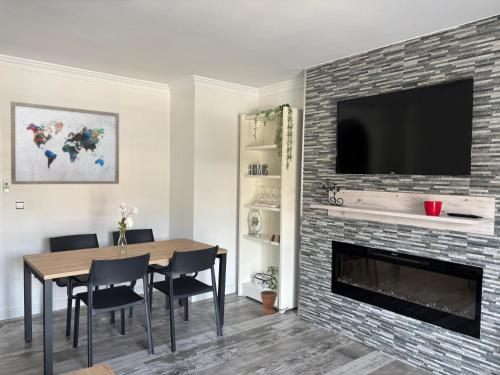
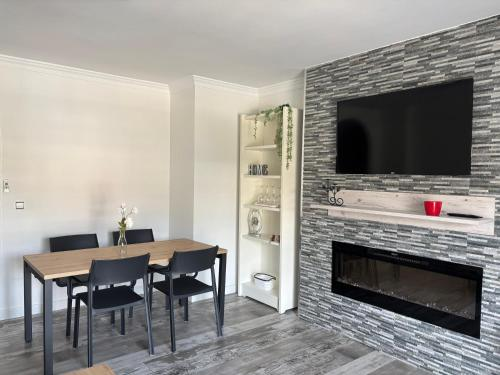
- potted plant (269, 287)
- wall art (69, 146)
